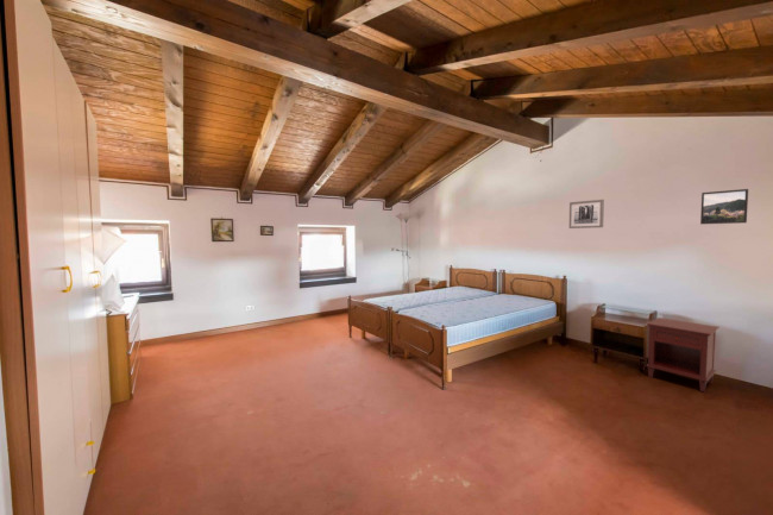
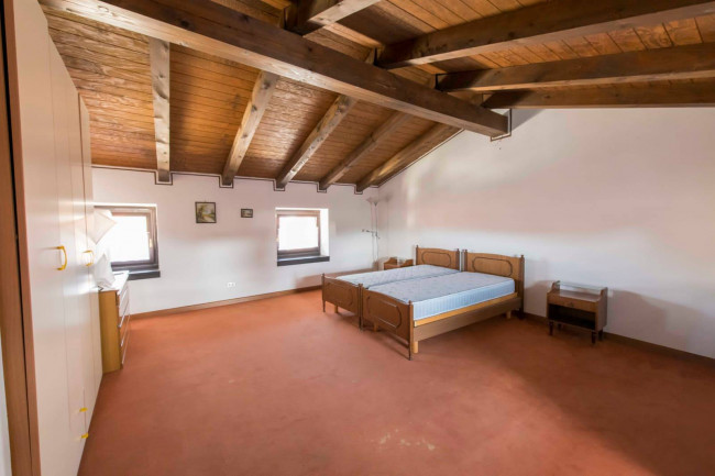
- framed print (723, 207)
- nightstand (680, 352)
- wall art (585, 214)
